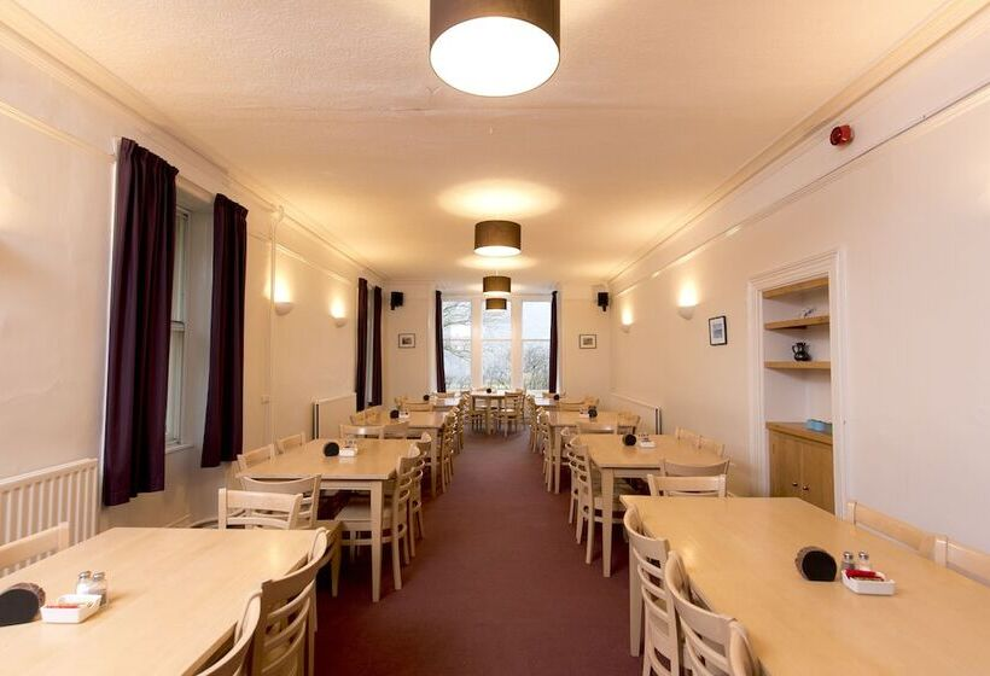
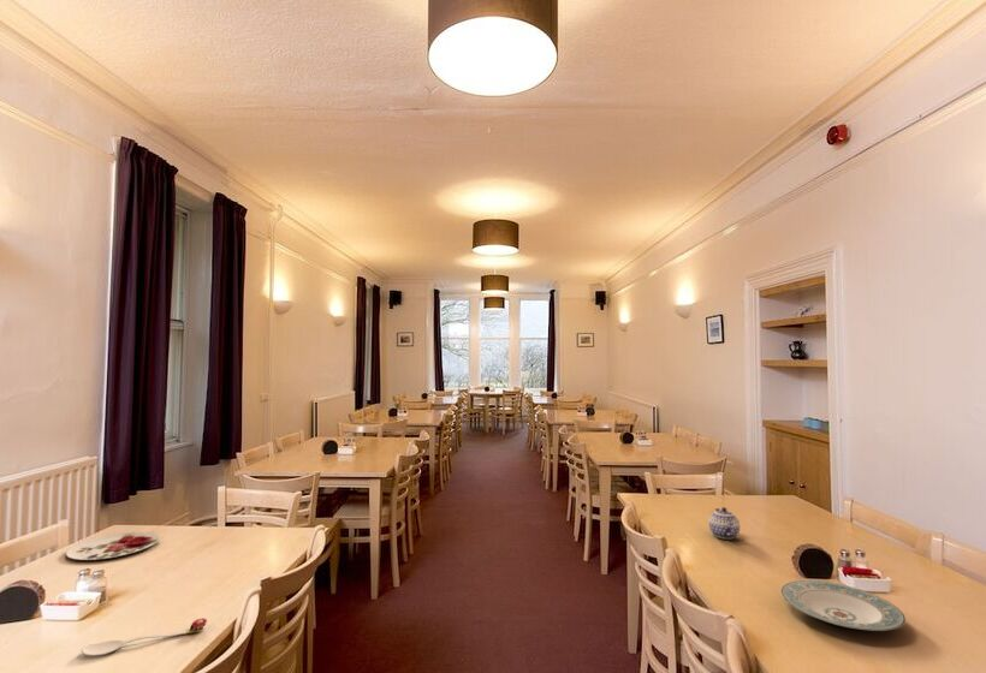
+ plate (114, 543)
+ teapot (724, 522)
+ spoon (147, 636)
+ plate (839, 608)
